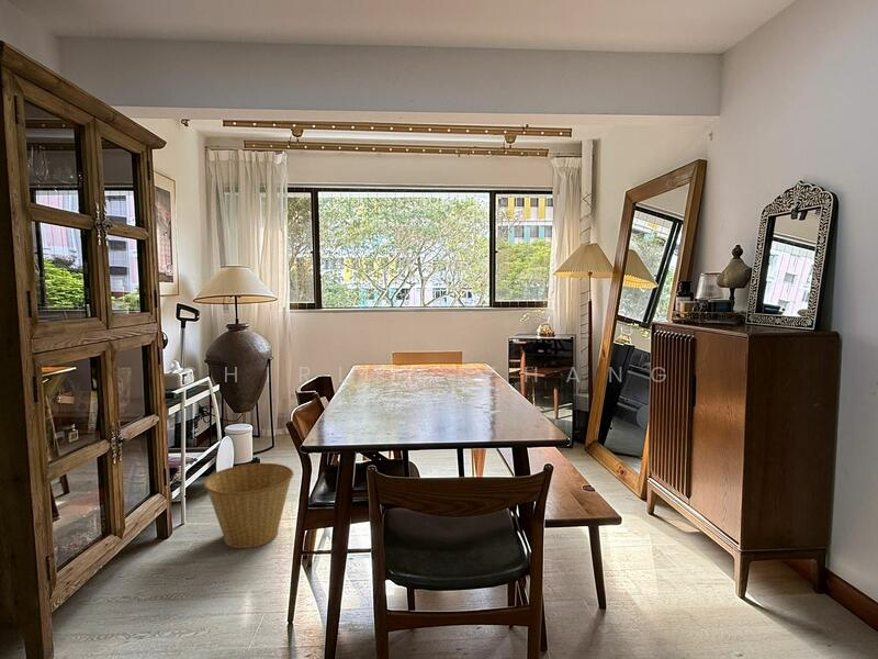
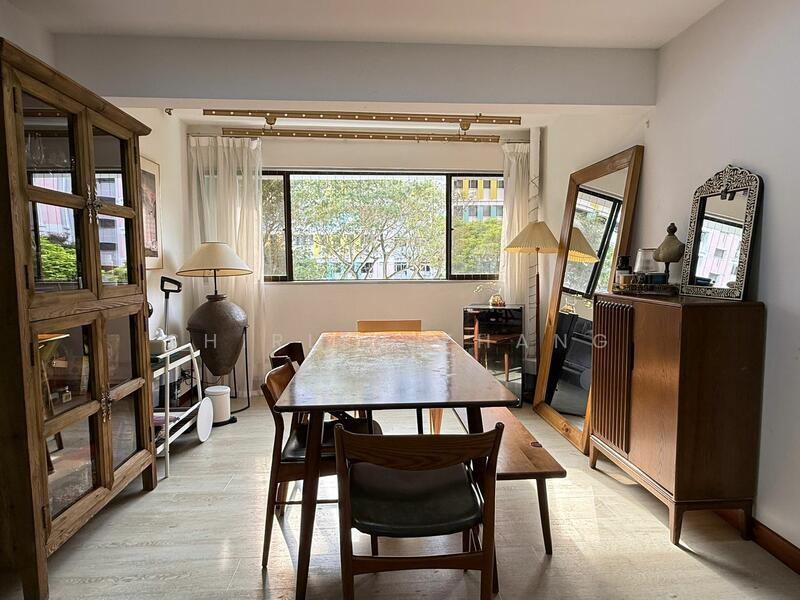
- basket (250, 505)
